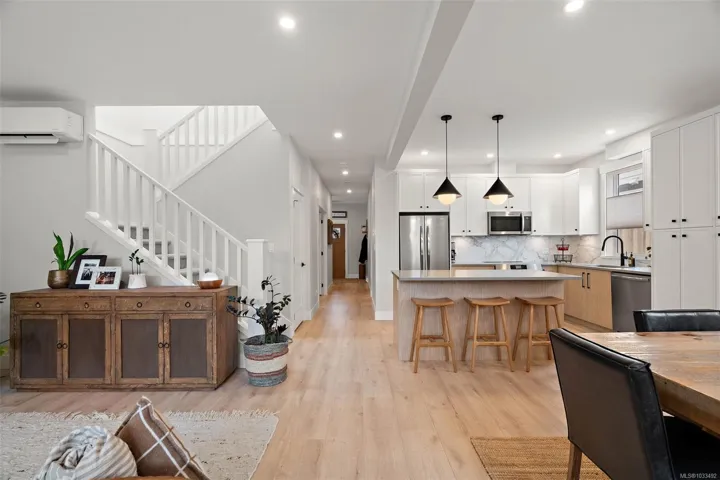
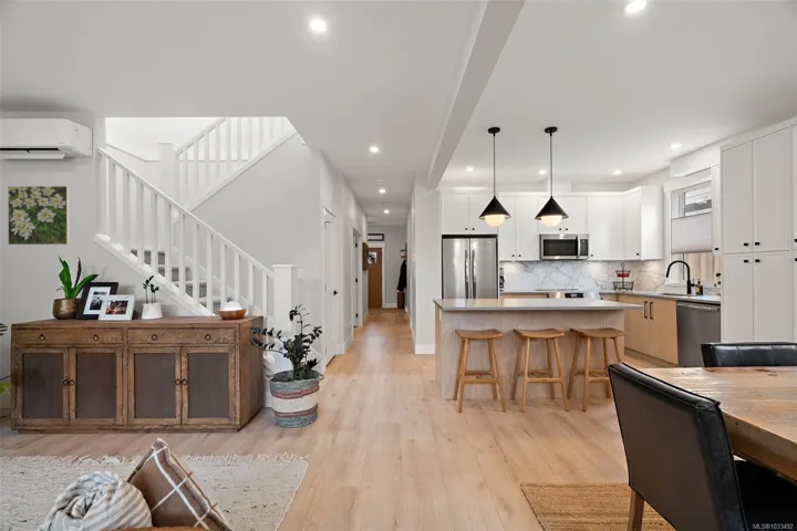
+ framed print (39, 215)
